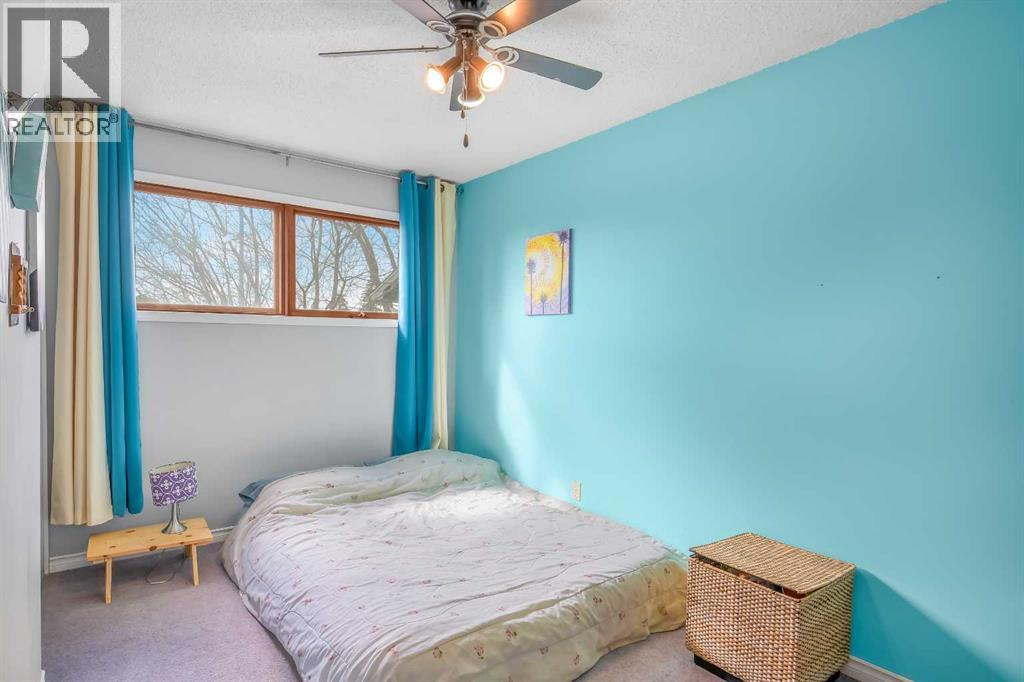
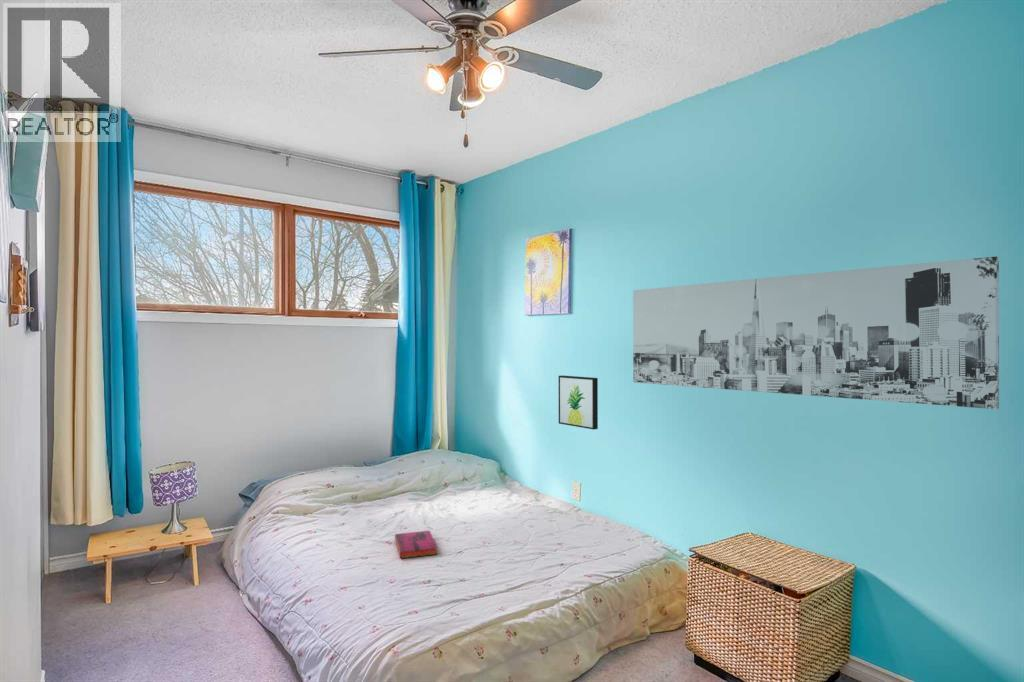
+ wall art (771, 335)
+ hardback book (415, 543)
+ wall art (577, 401)
